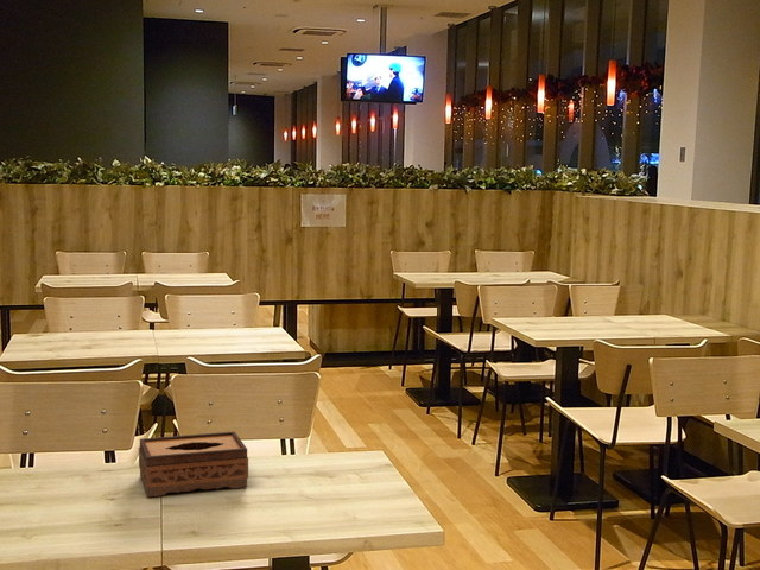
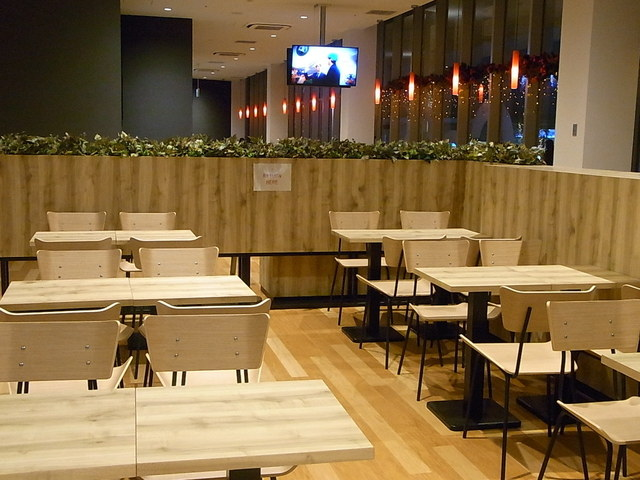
- tissue box (192, 462)
